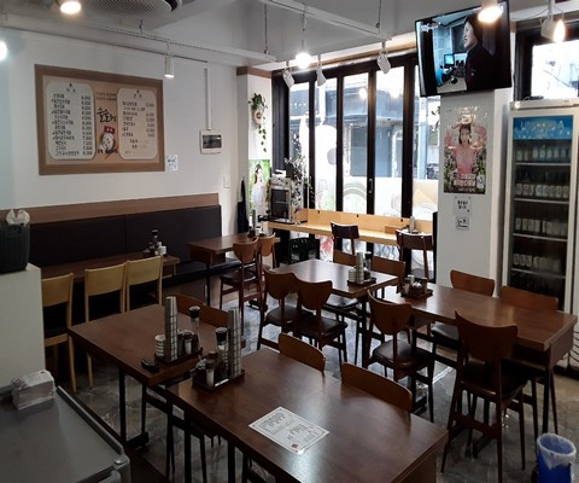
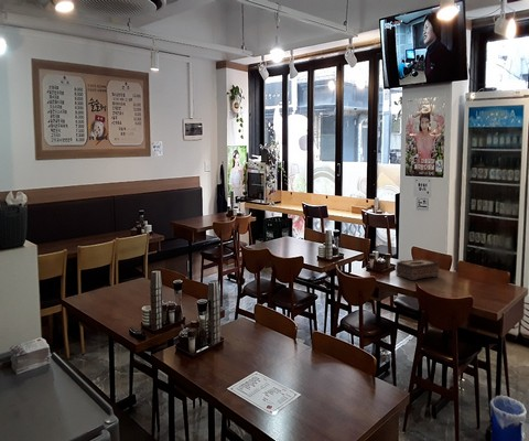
+ tissue box (417, 269)
